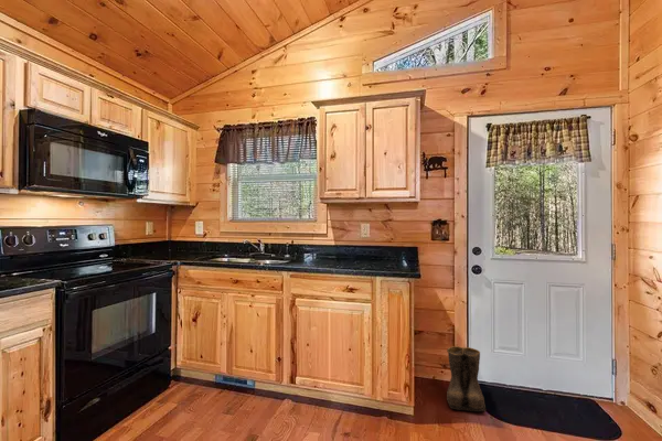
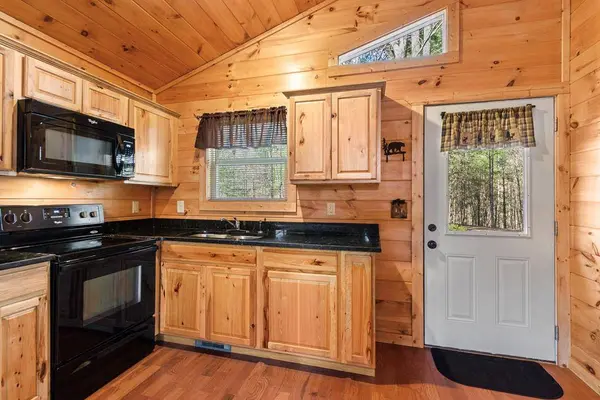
- boots (463, 376)
